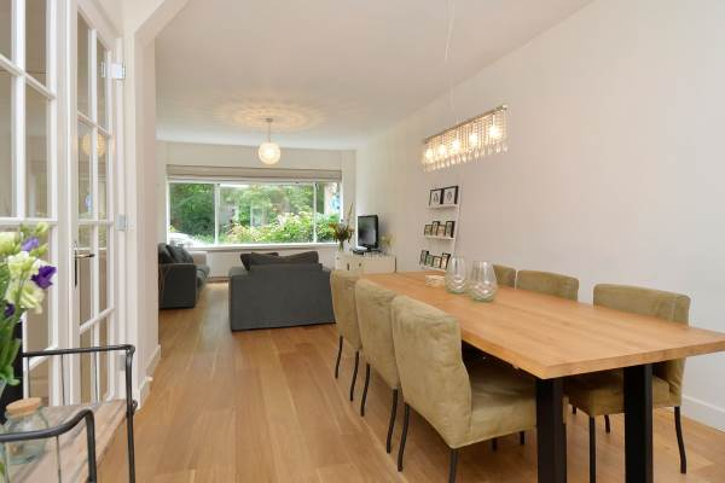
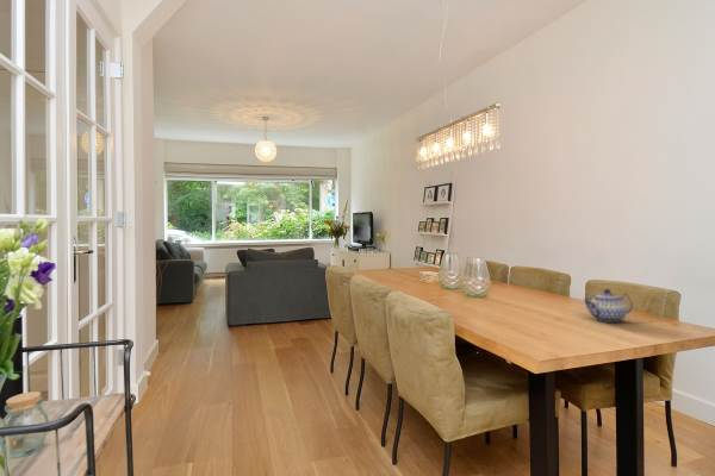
+ teapot (608, 303)
